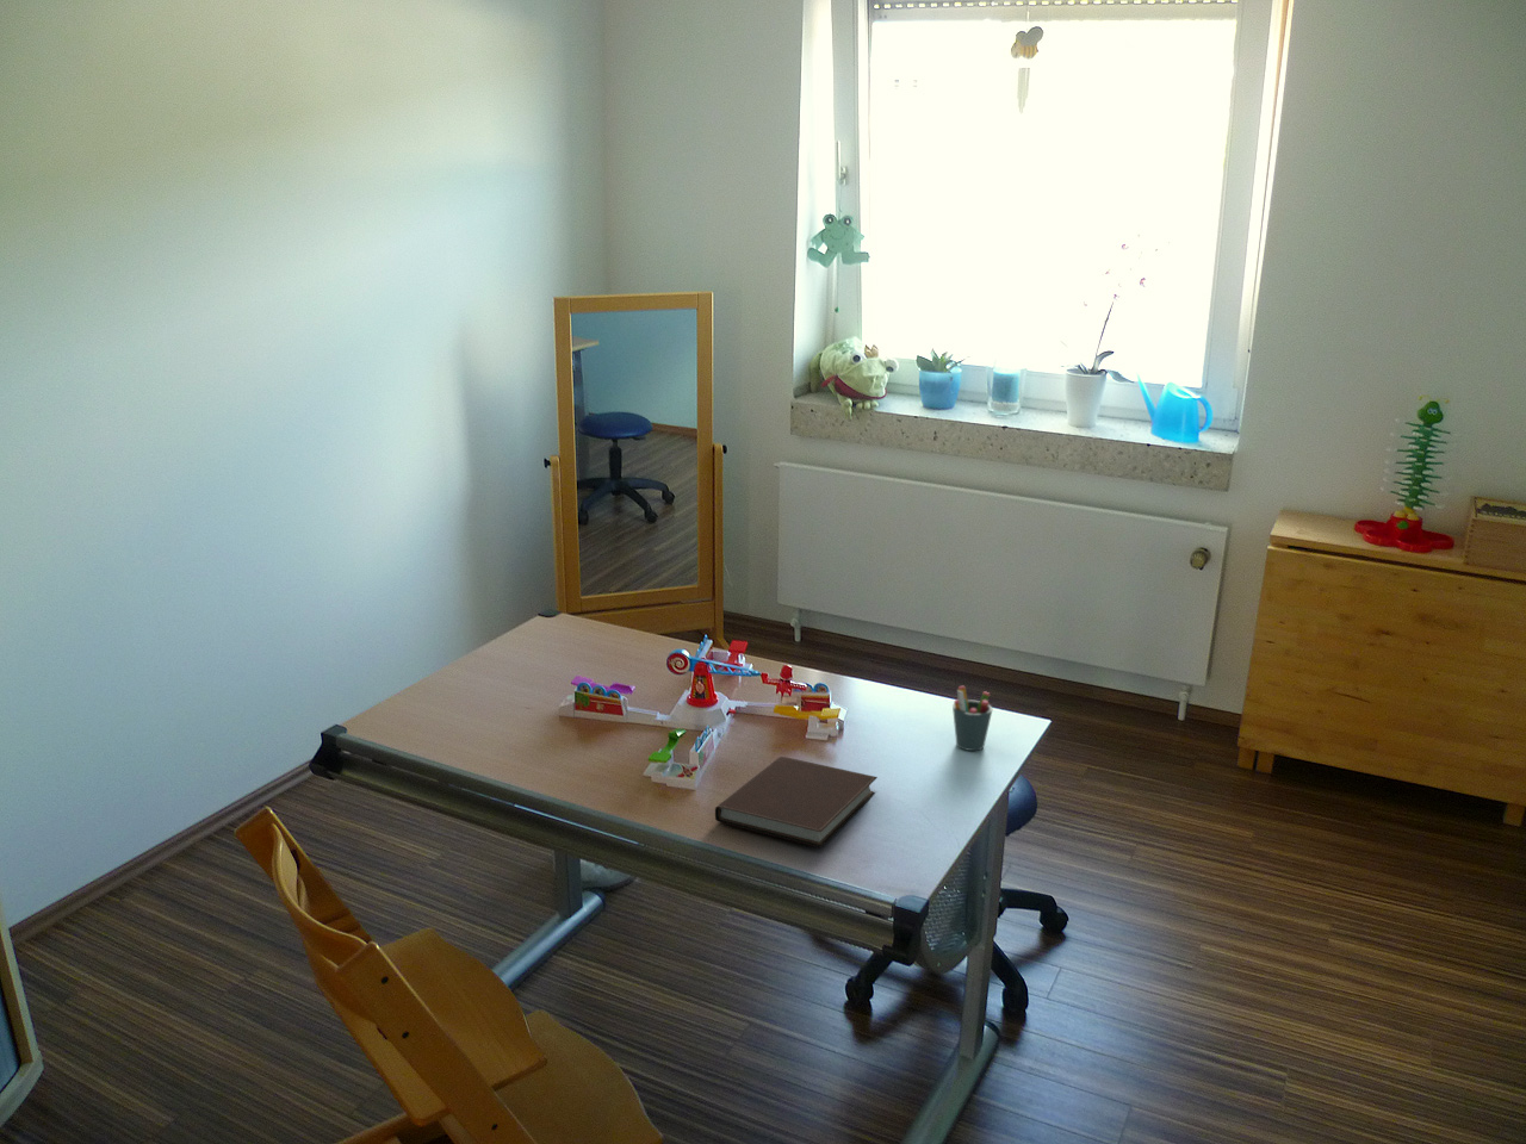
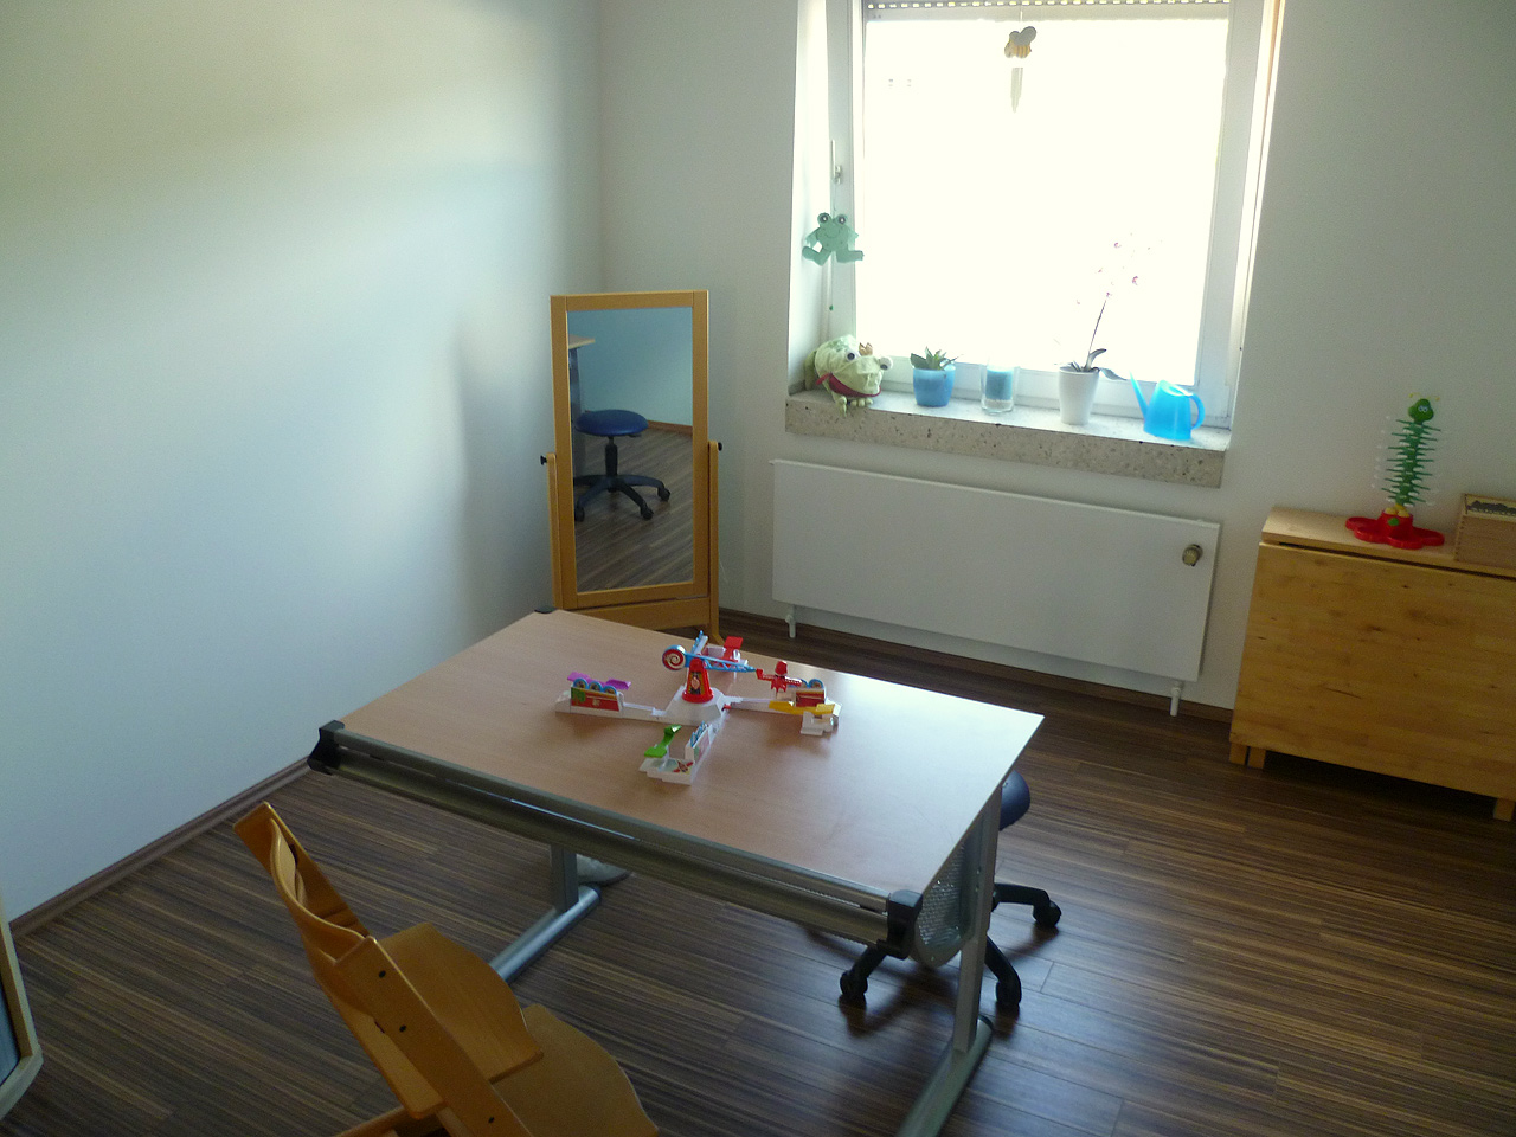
- notebook (798, 798)
- pen holder (971, 715)
